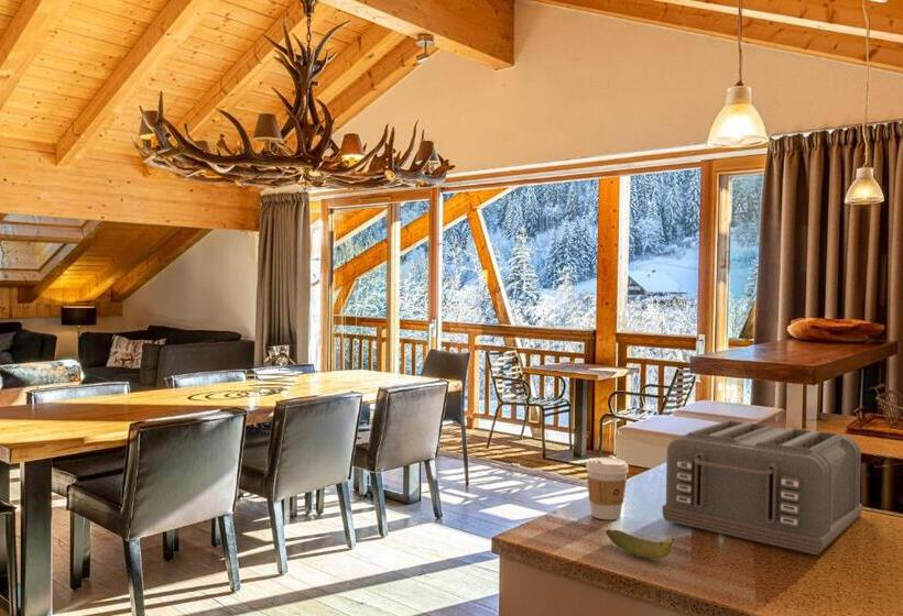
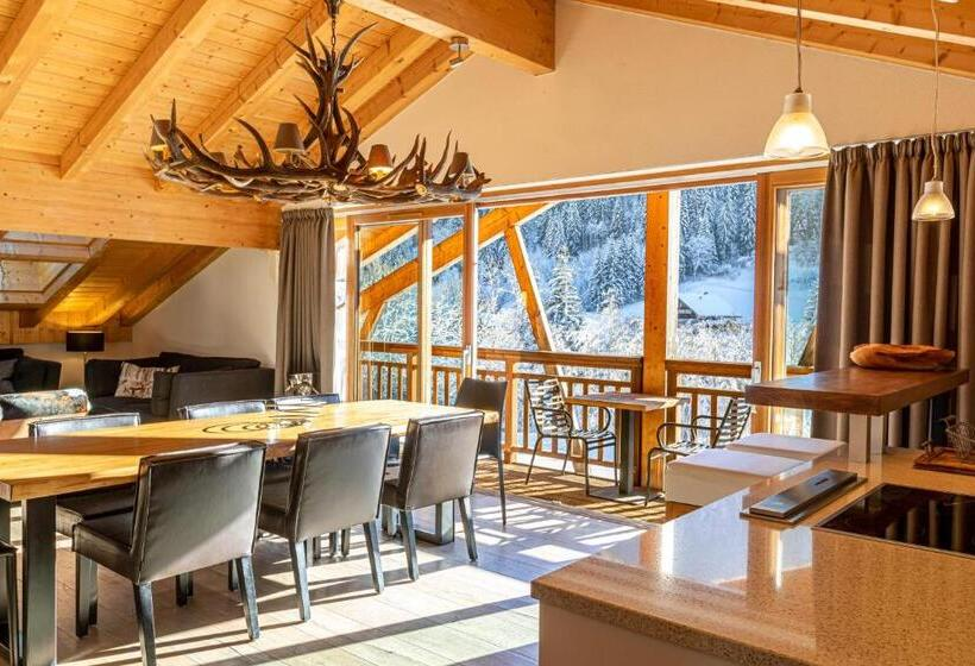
- banana (635, 542)
- coffee cup (606, 486)
- toaster (760, 477)
